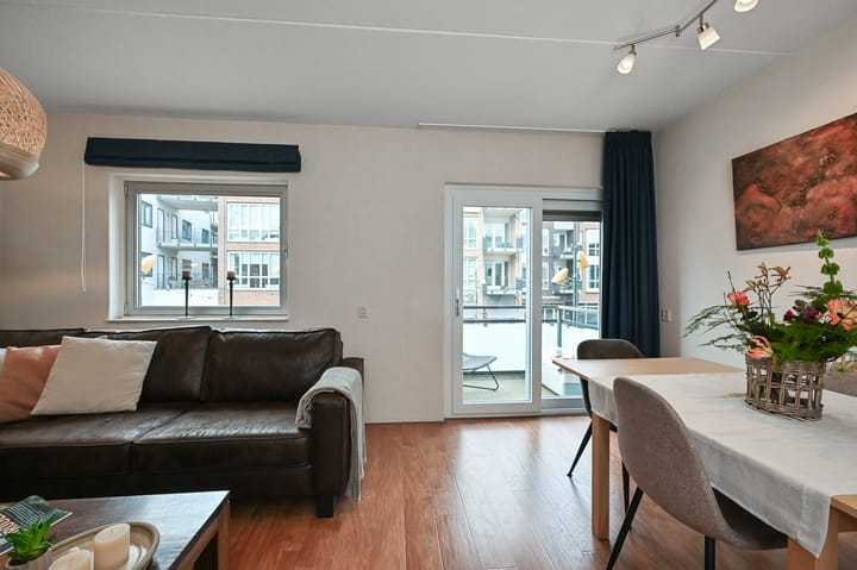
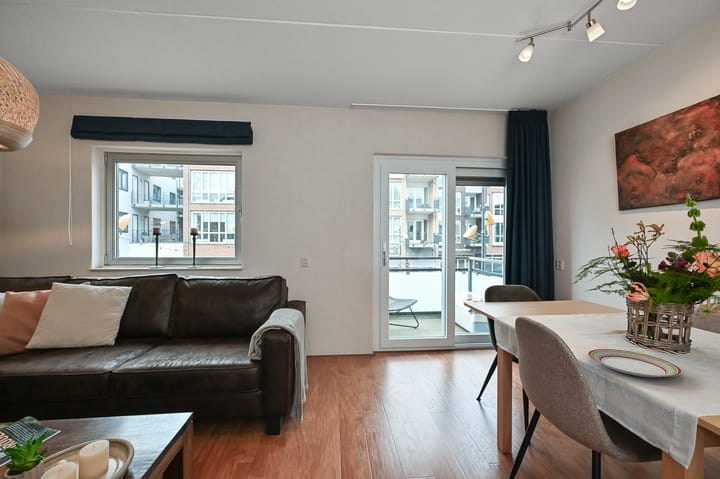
+ plate (631, 364)
